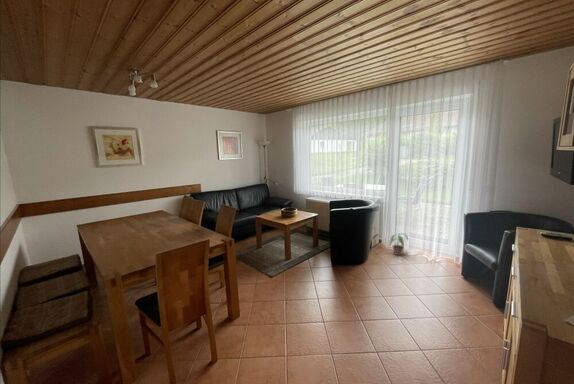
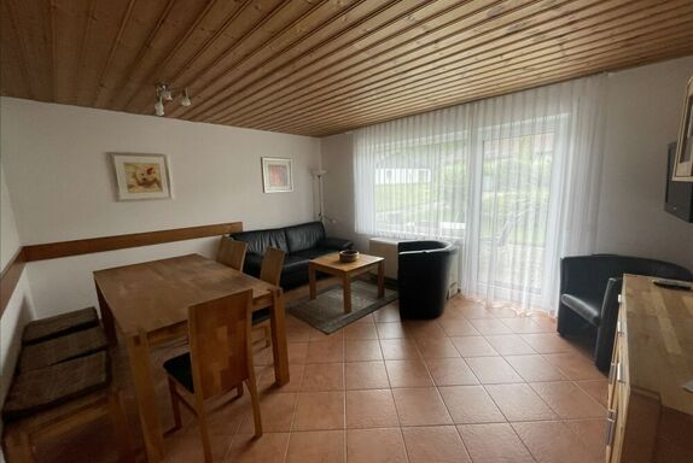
- potted plant (398, 245)
